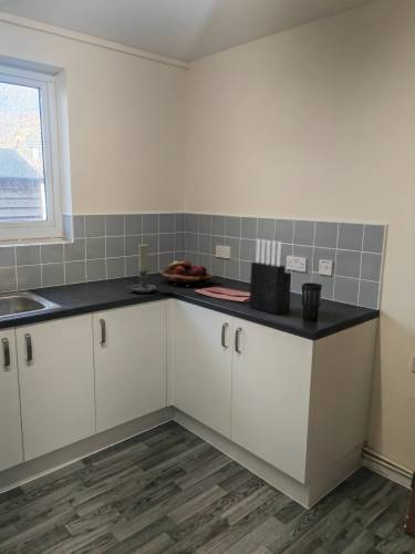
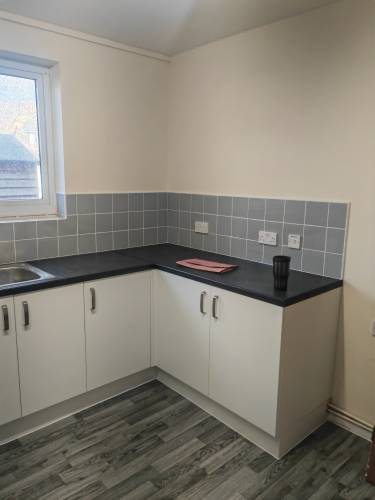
- candle holder (141, 267)
- knife block (272, 275)
- fruit basket (185, 271)
